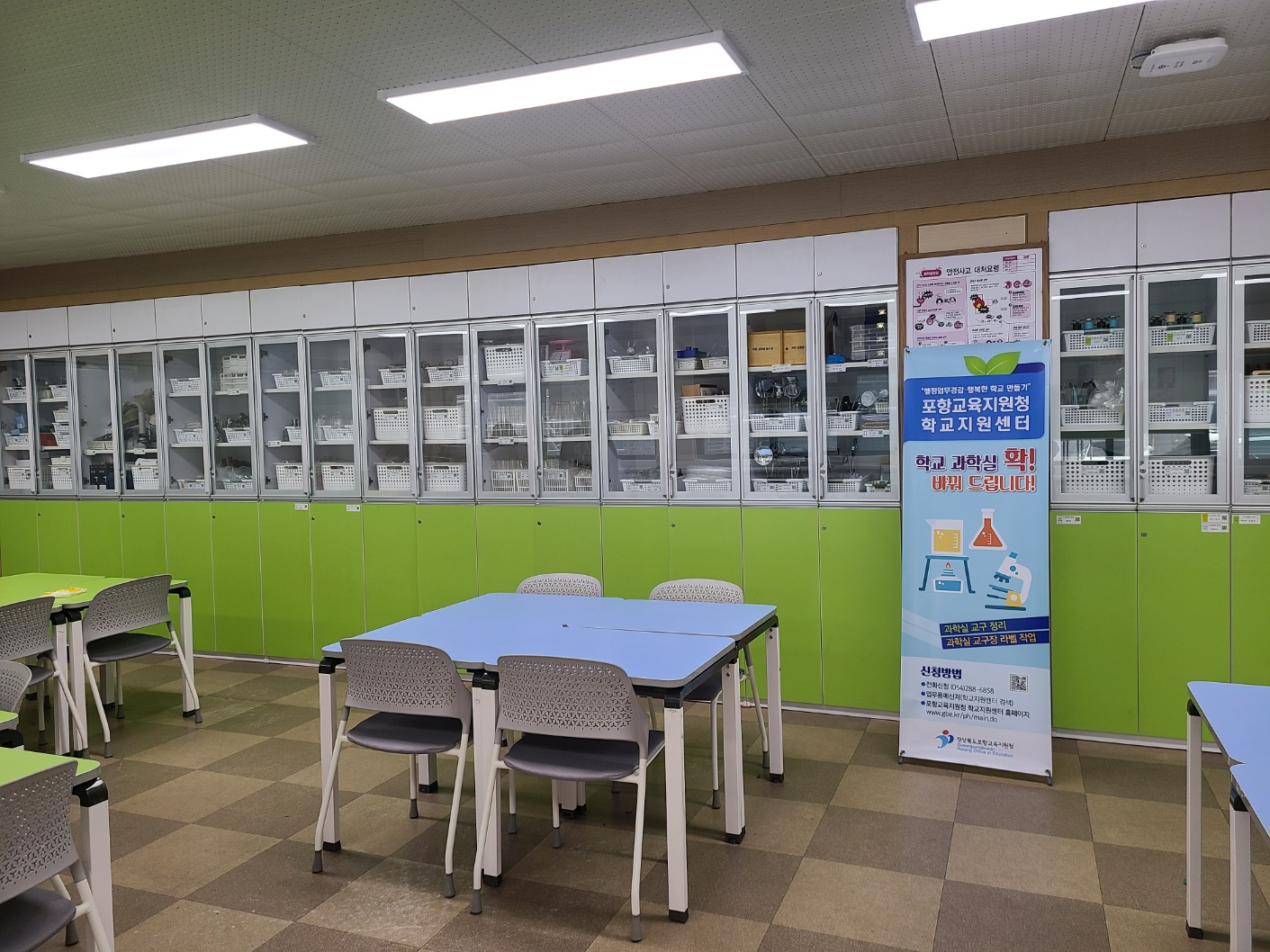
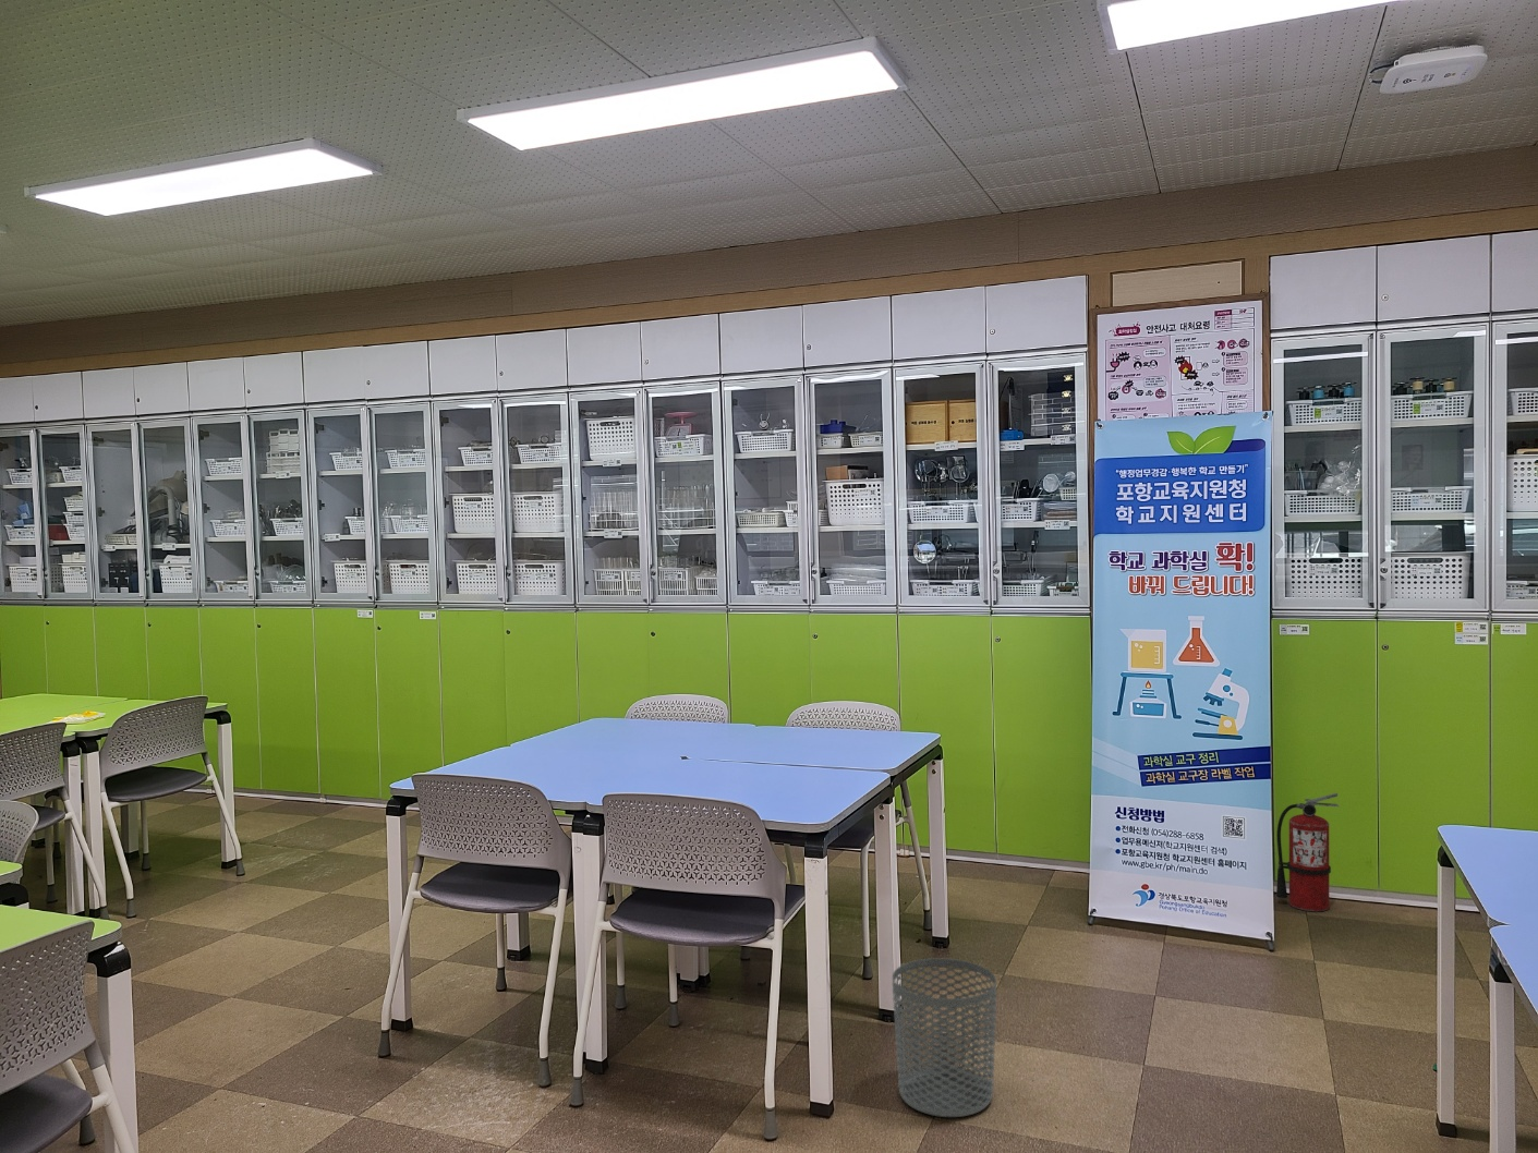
+ fire extinguisher (1307, 848)
+ waste bin (943, 1037)
